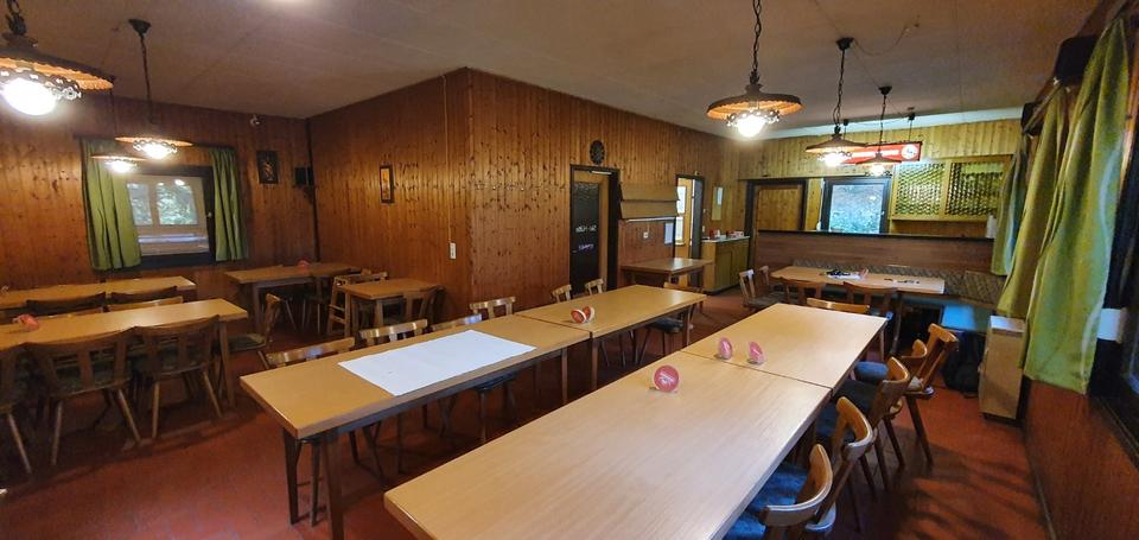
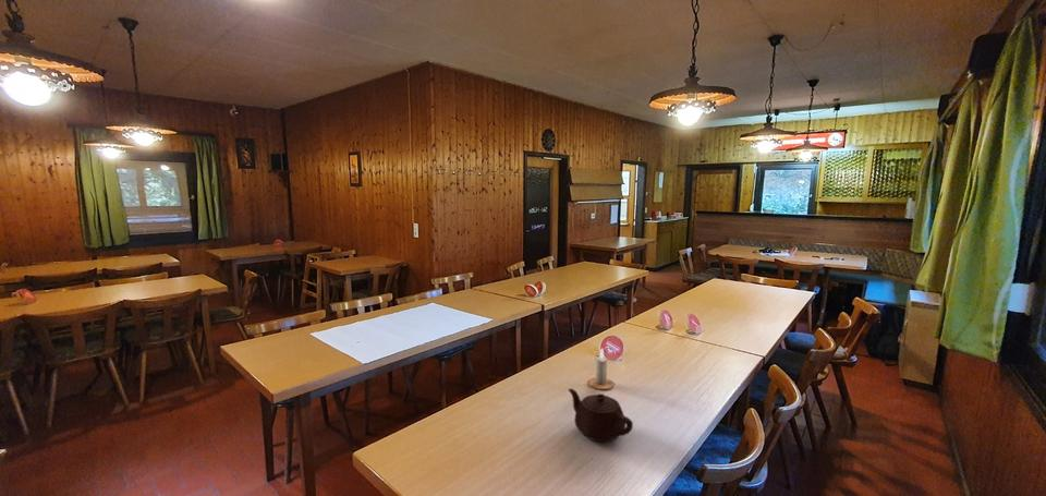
+ candle (600, 365)
+ teapot (597, 412)
